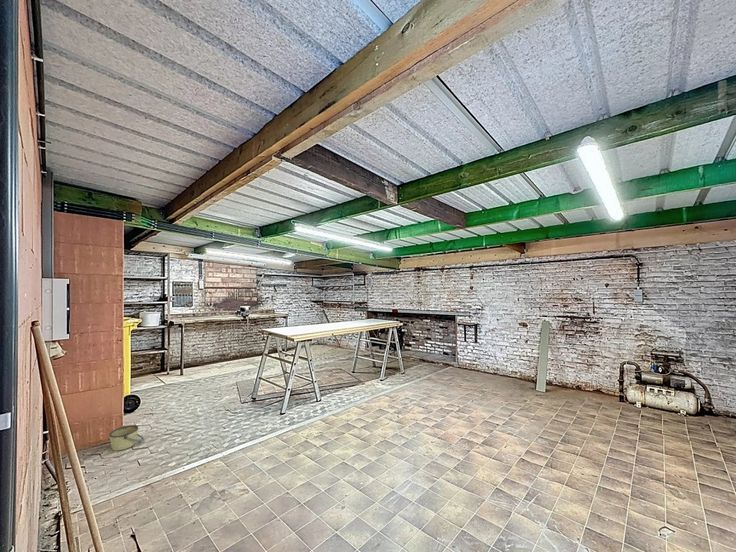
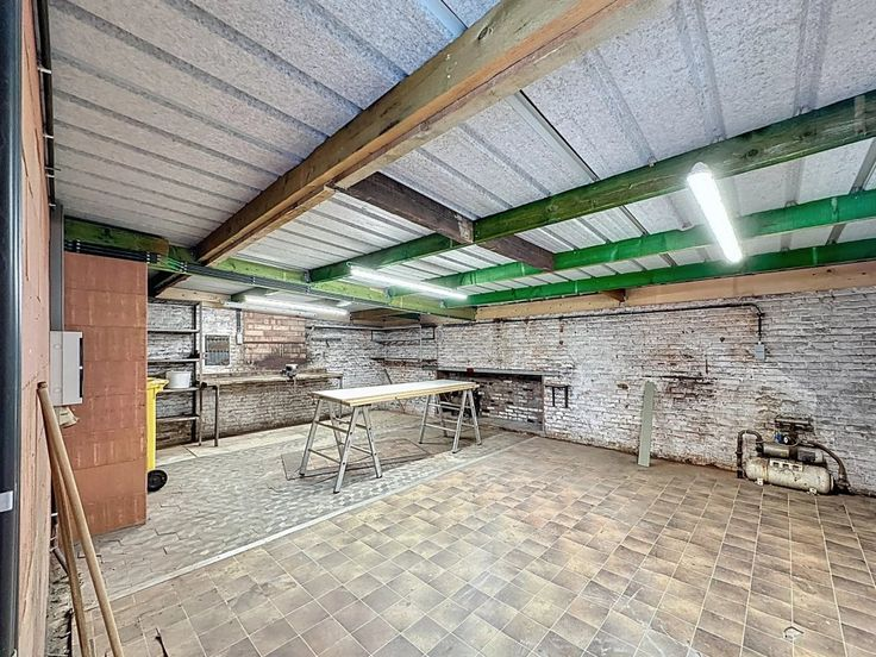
- bucket (127, 437)
